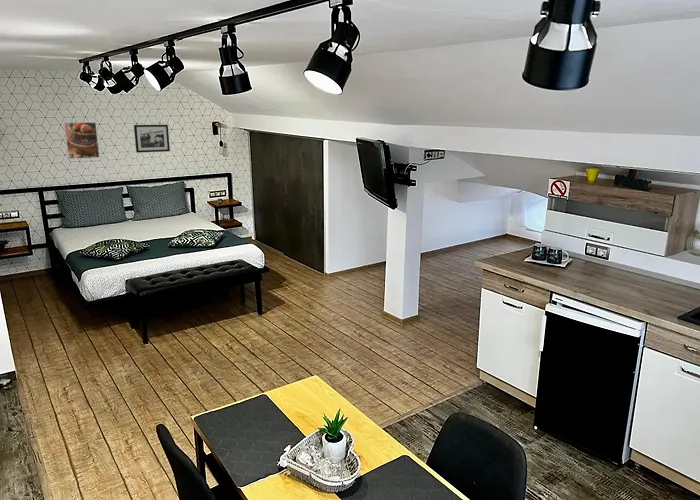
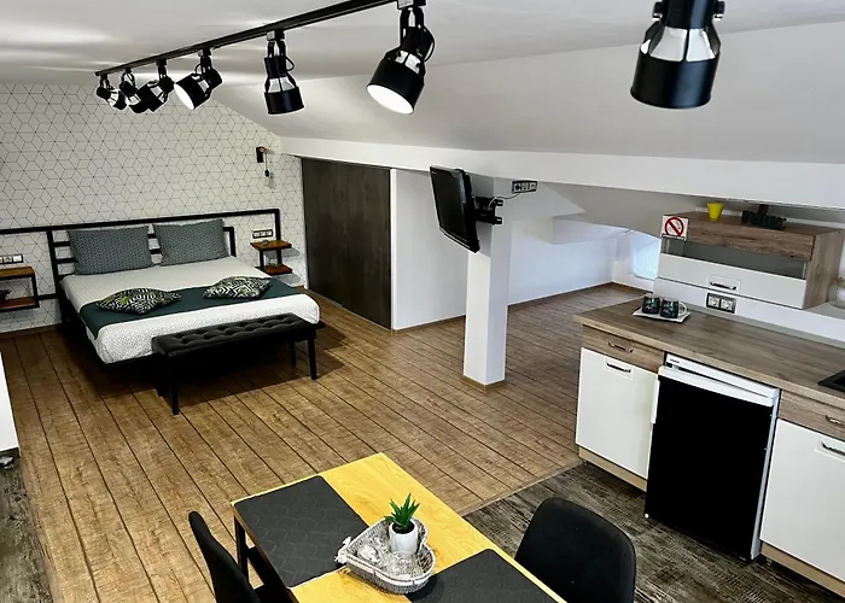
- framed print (82, 140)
- picture frame (152, 138)
